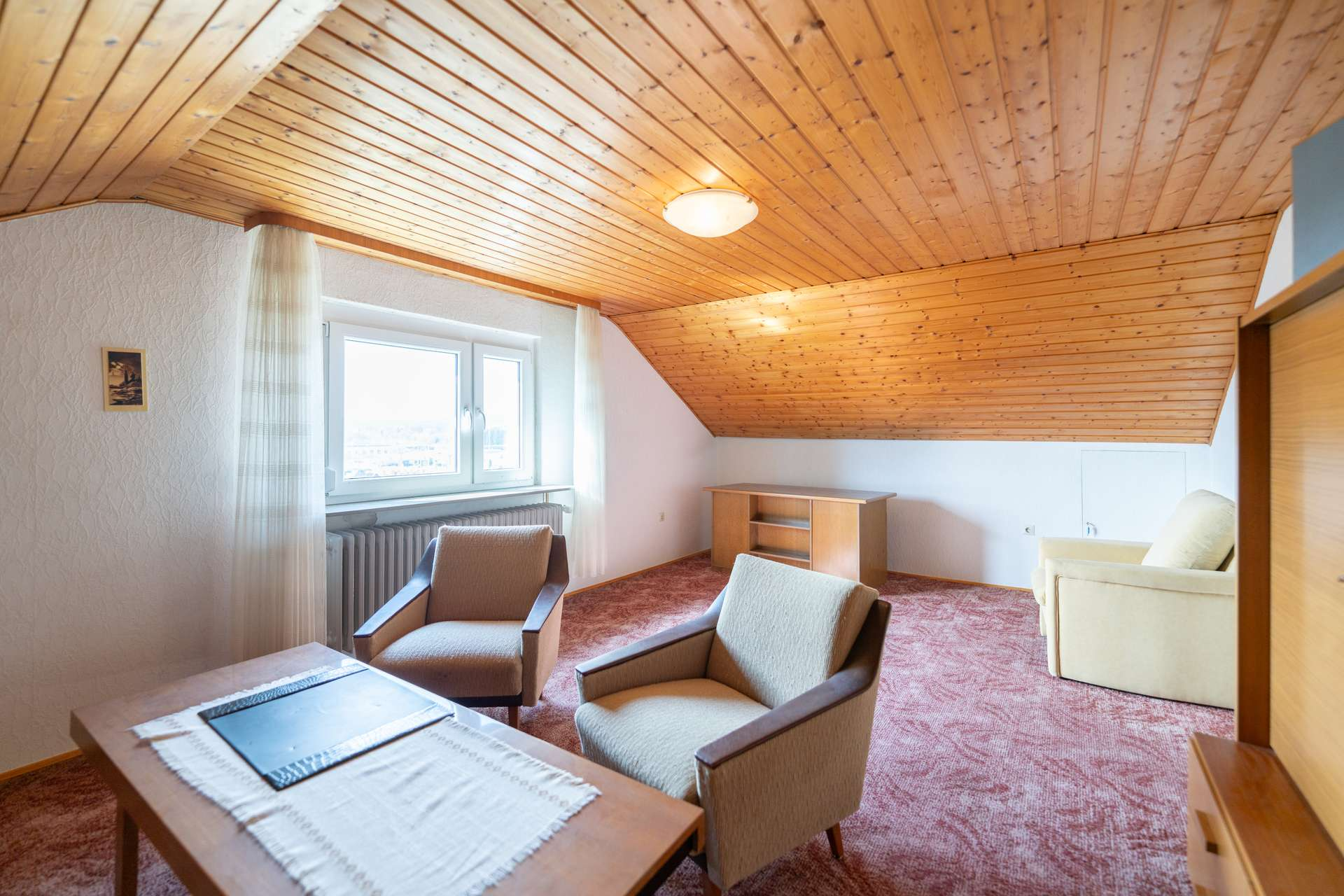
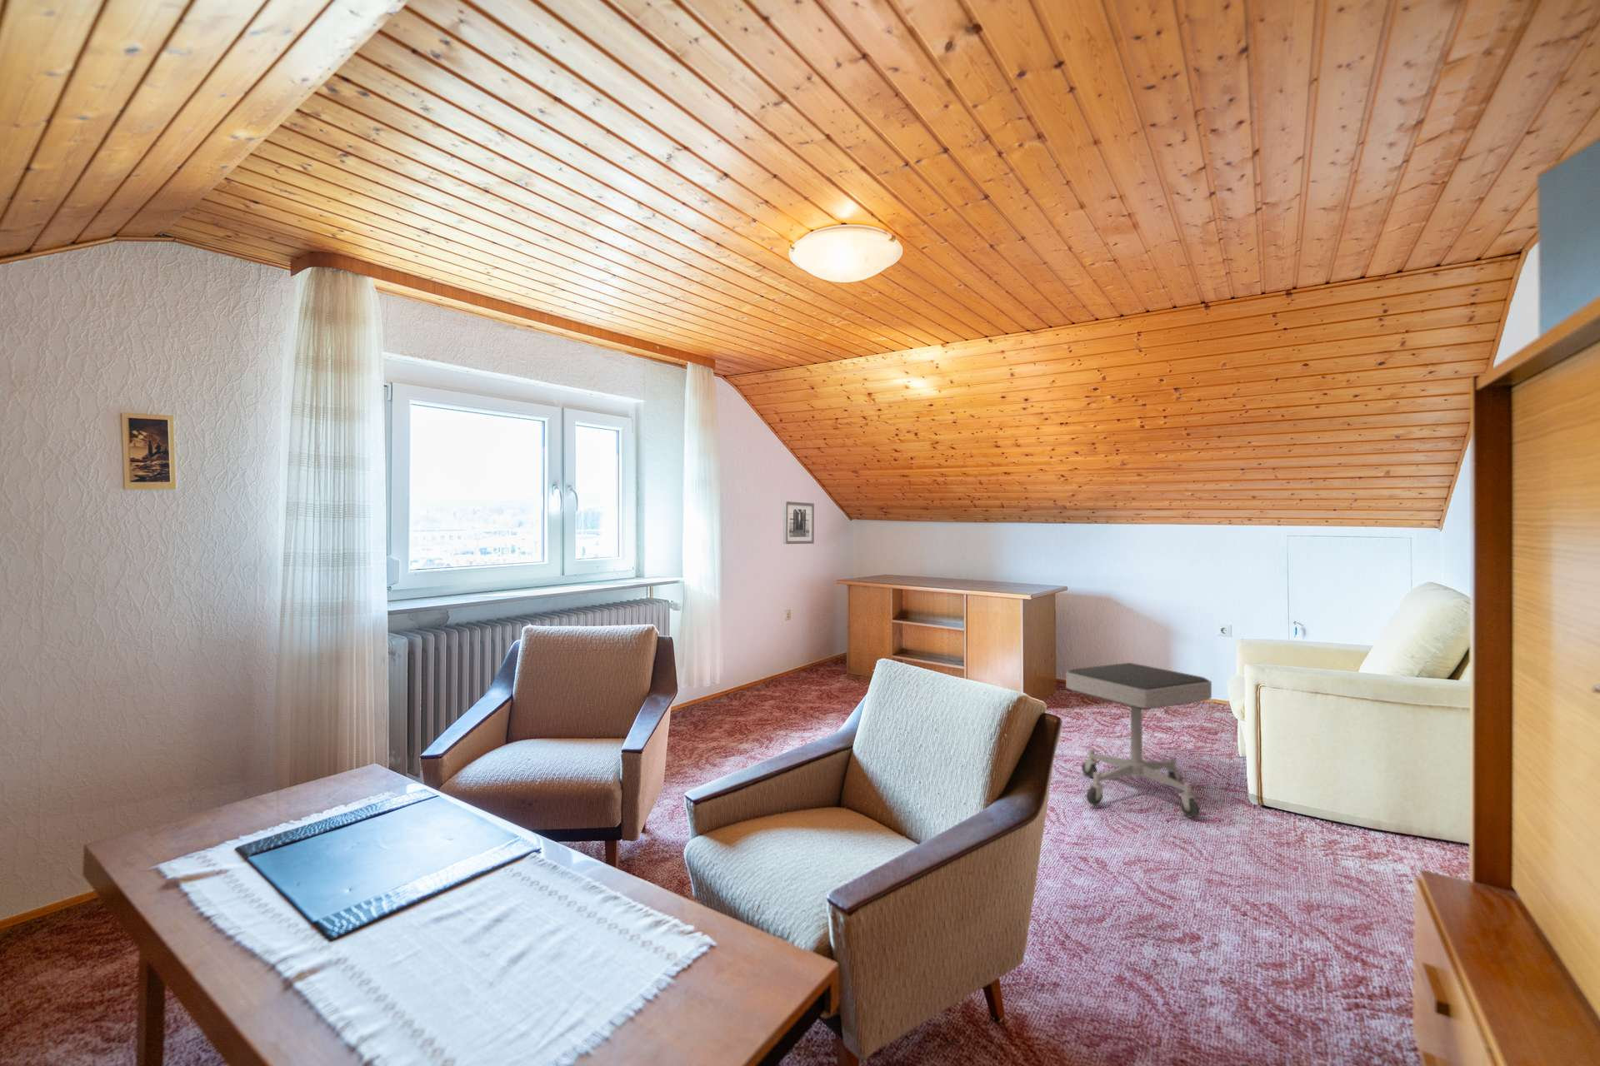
+ stool (1136, 734)
+ wall art (799, 523)
